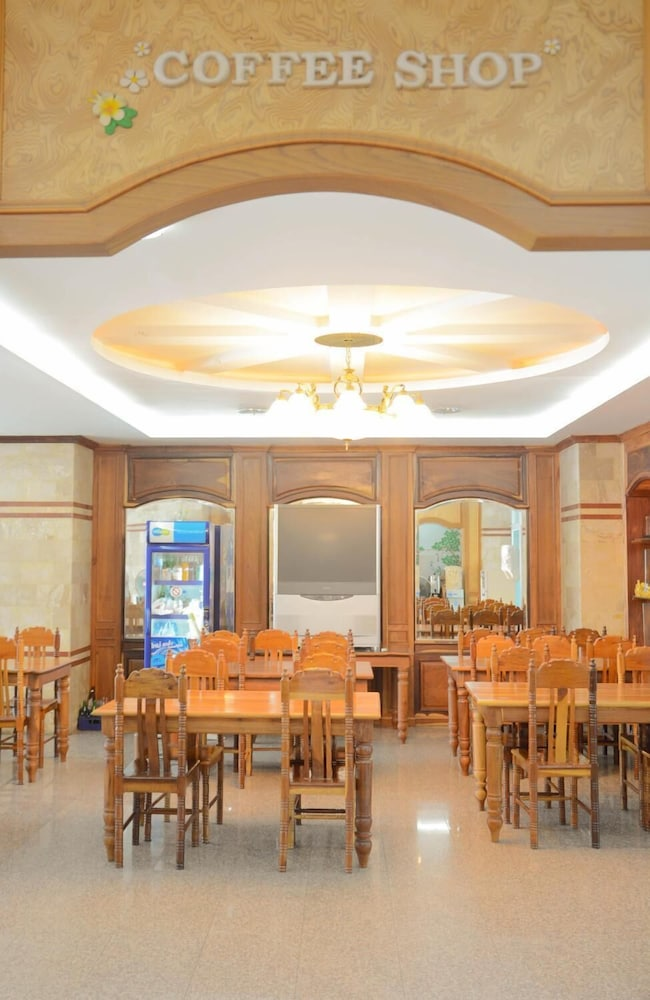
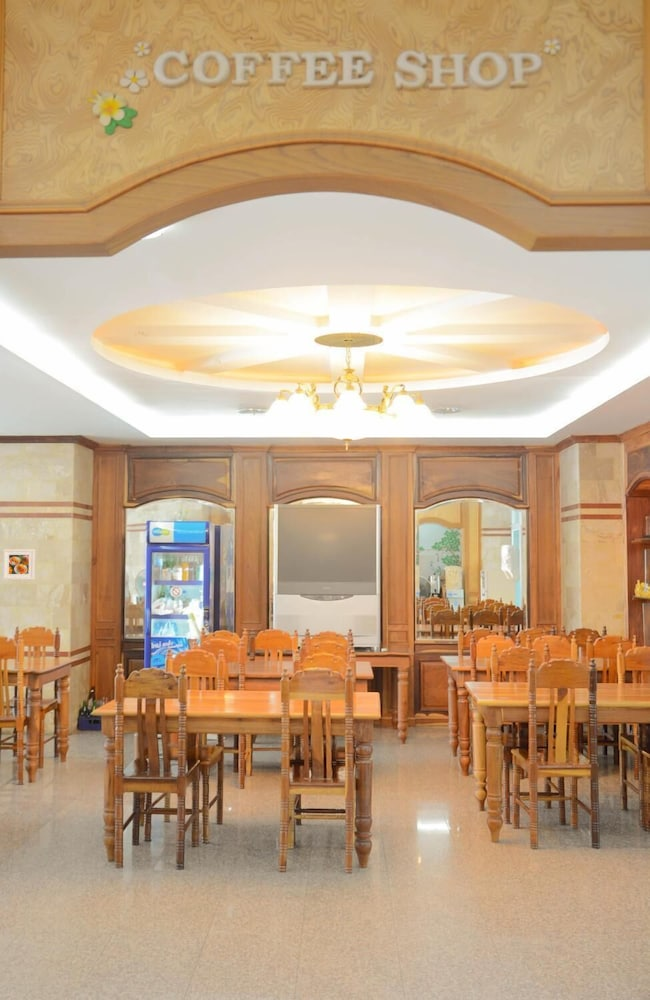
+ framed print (19, 564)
